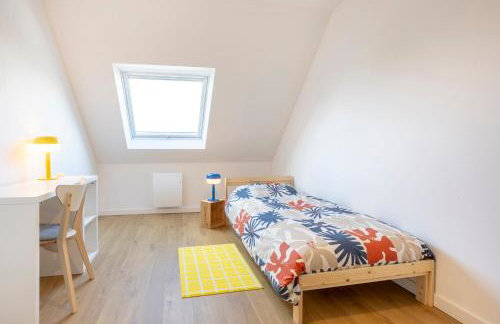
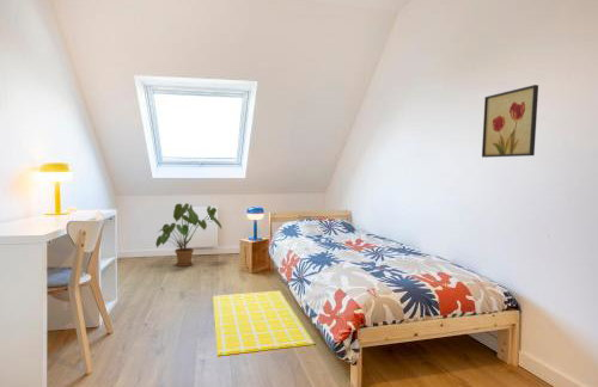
+ house plant (189, 232)
+ wall art (508, 124)
